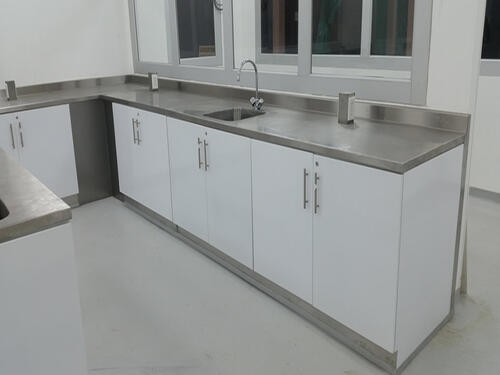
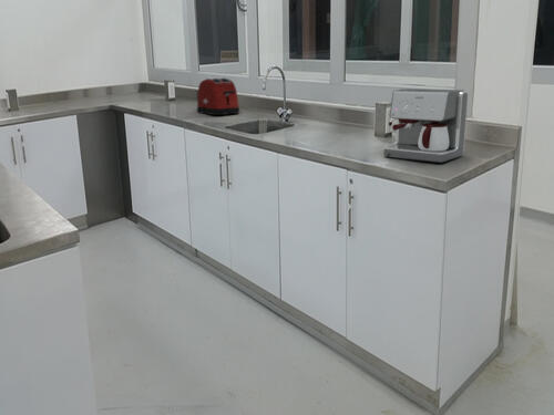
+ toaster (217, 95)
+ coffee maker (424, 123)
